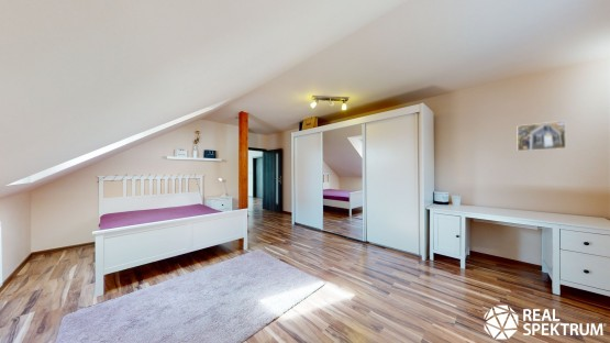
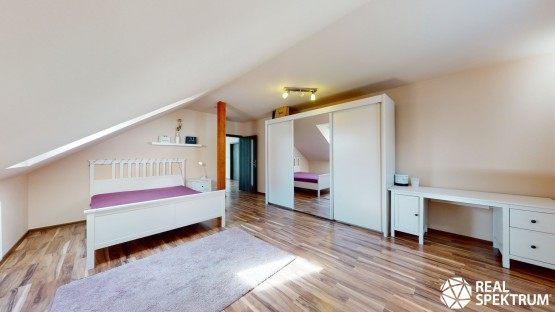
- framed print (540, 136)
